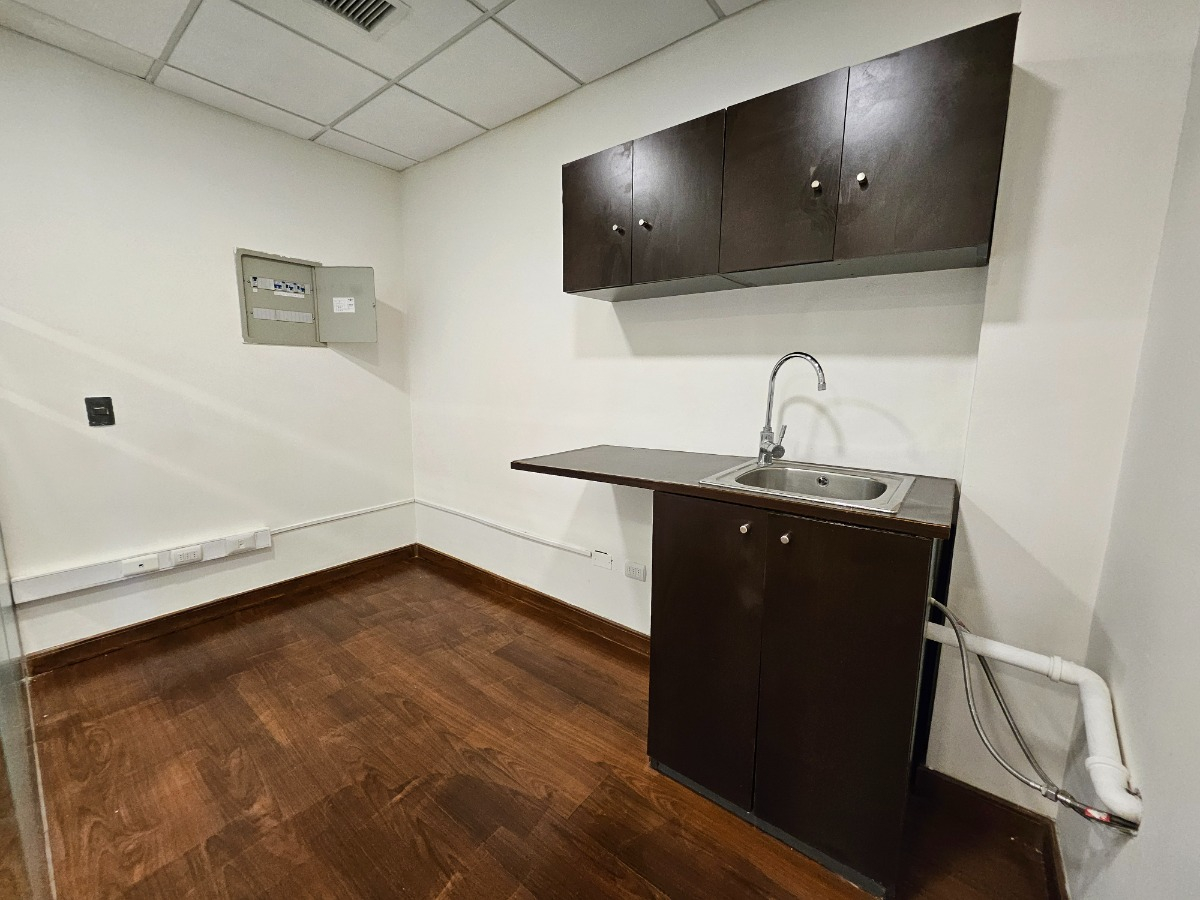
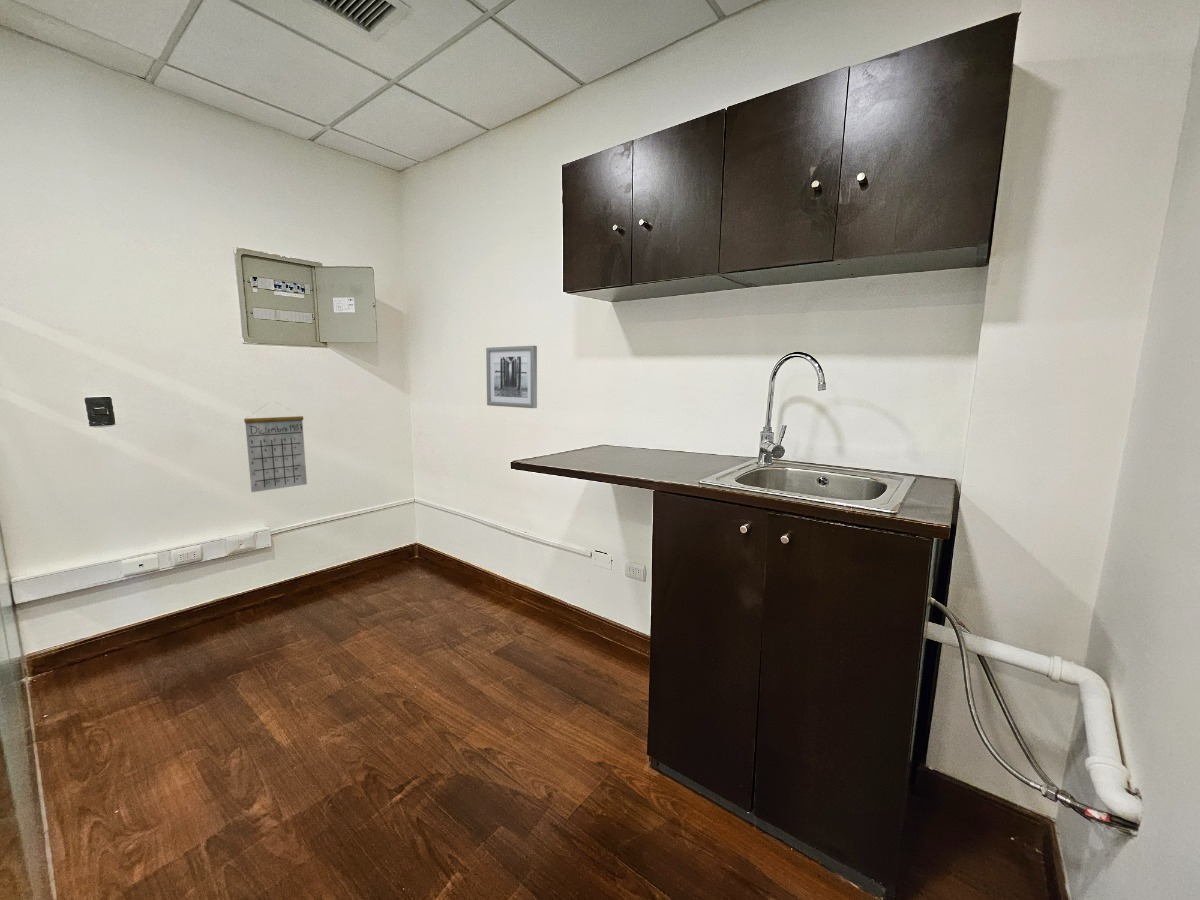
+ wall art (510, 377)
+ calendar (276, 444)
